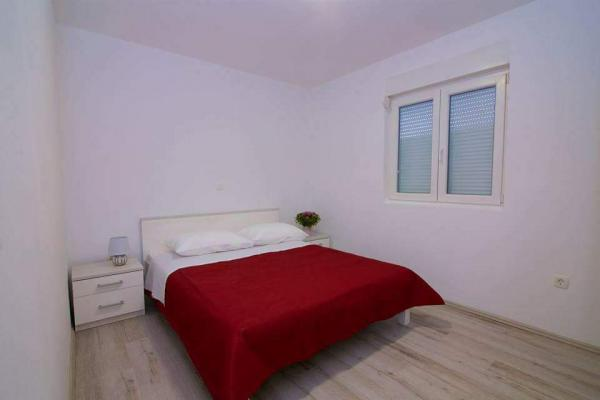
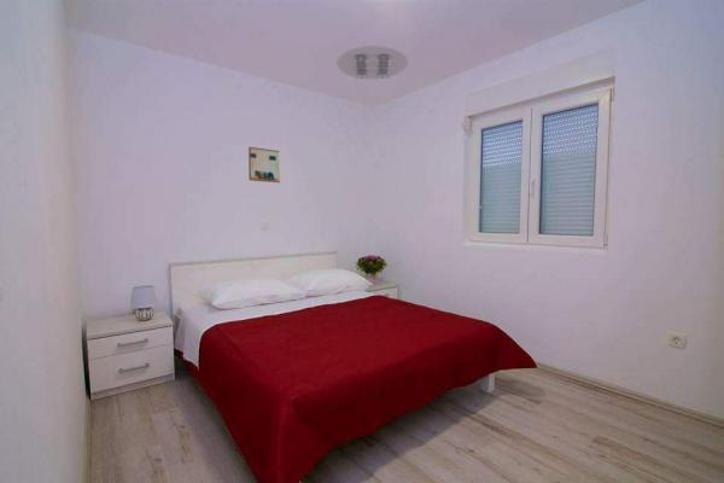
+ ceiling light (372, 68)
+ wall art (264, 164)
